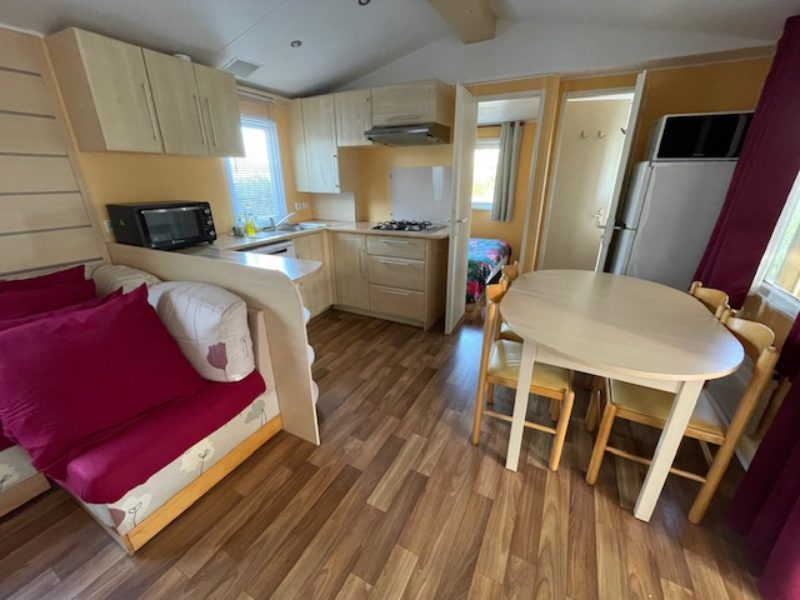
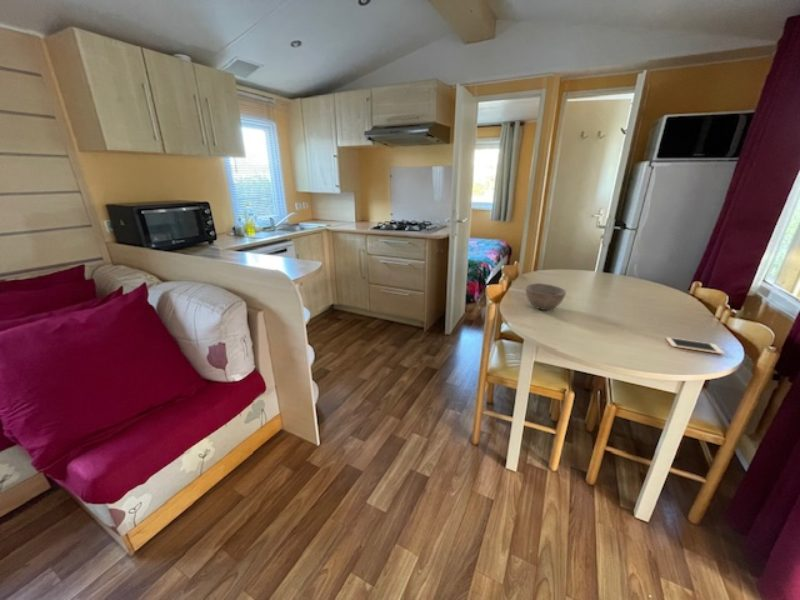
+ bowl (544, 298)
+ cell phone (693, 345)
